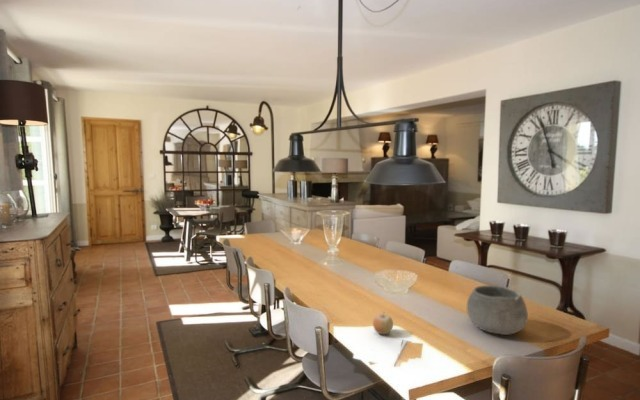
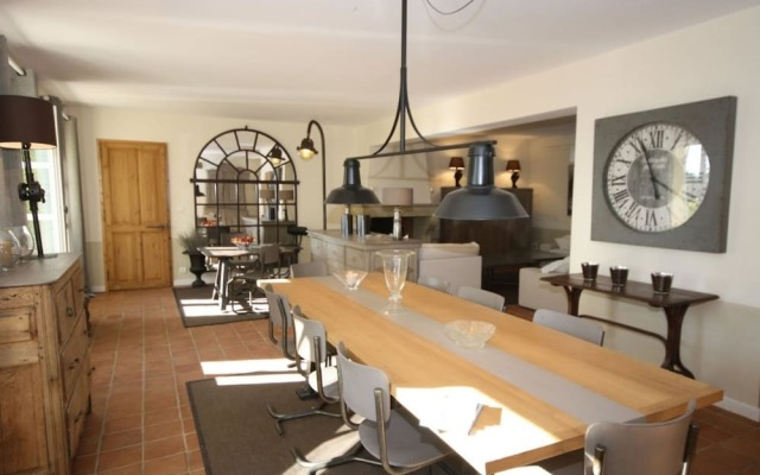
- bowl (496, 309)
- fruit (382, 322)
